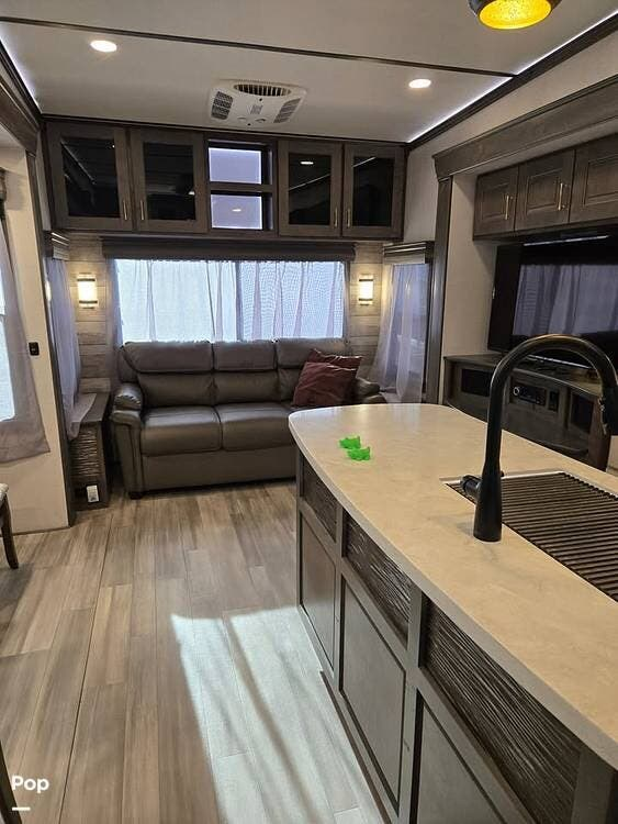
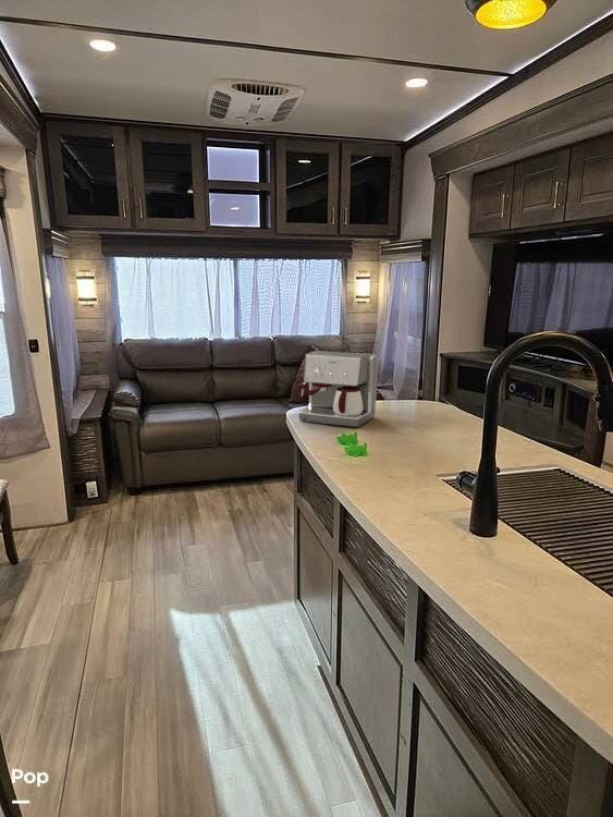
+ coffee maker (336, 387)
